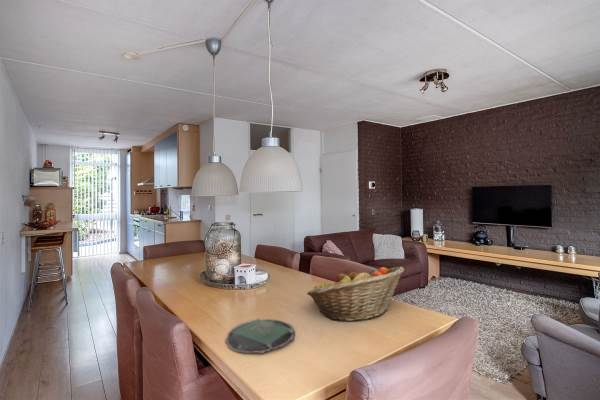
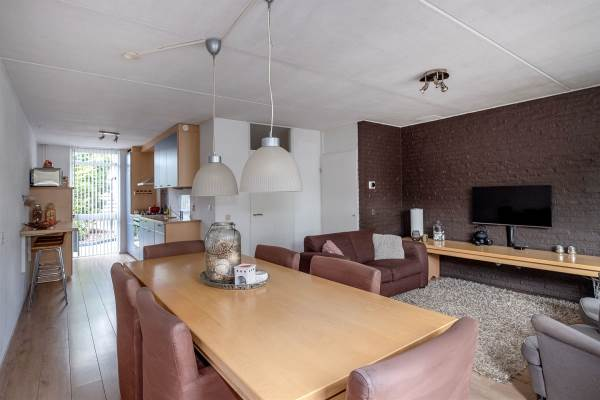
- plate (260, 328)
- fruit basket (357, 288)
